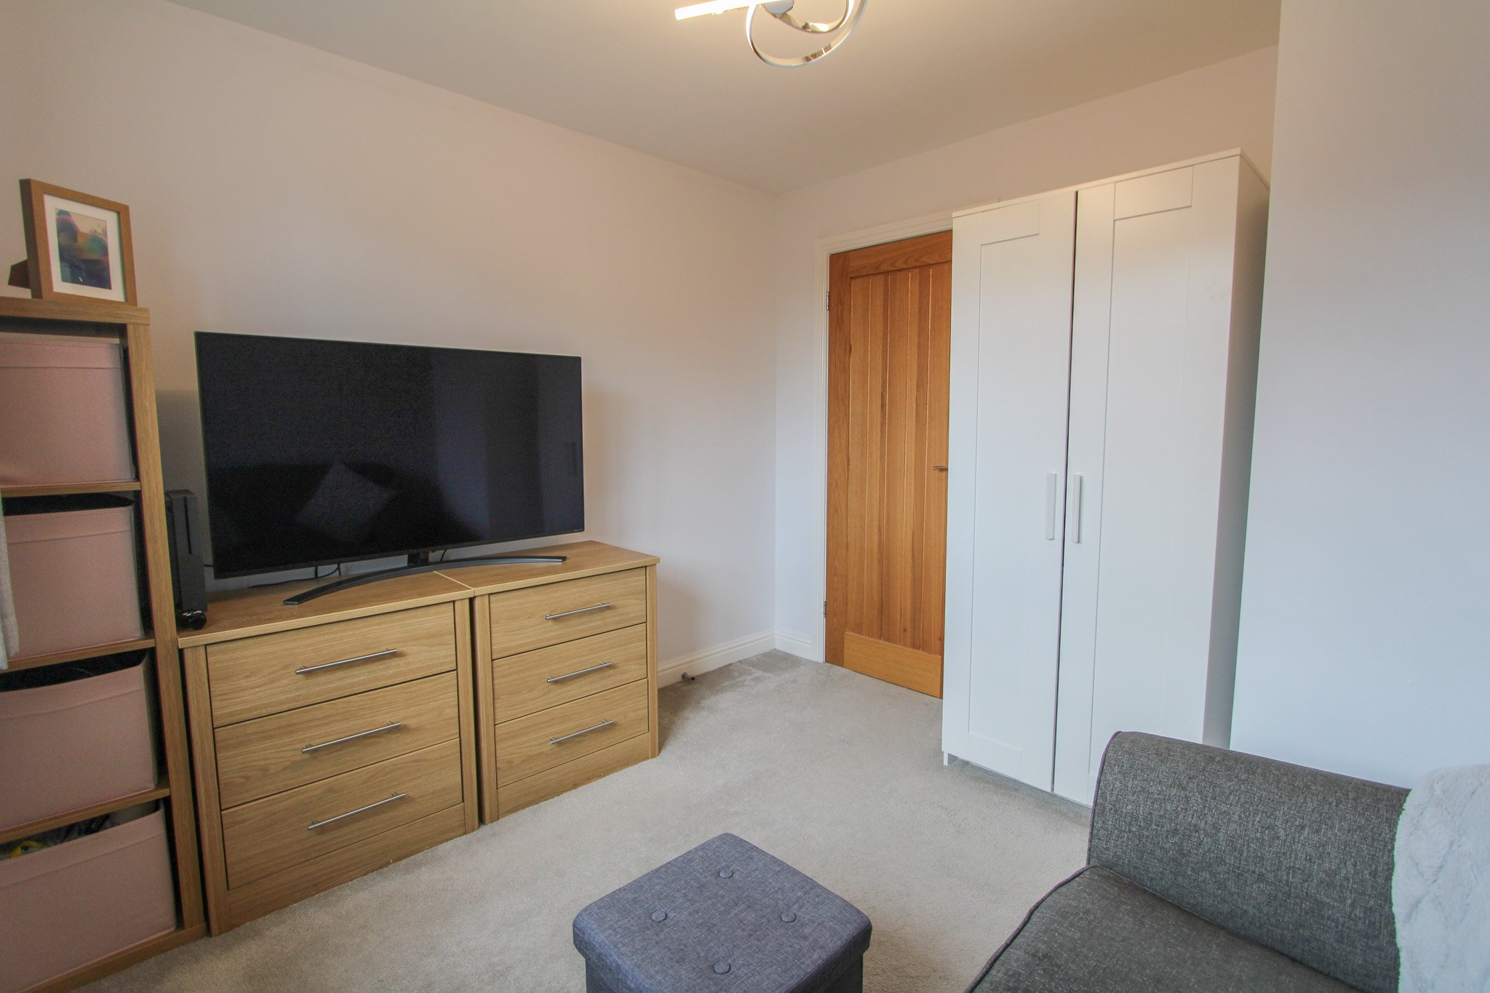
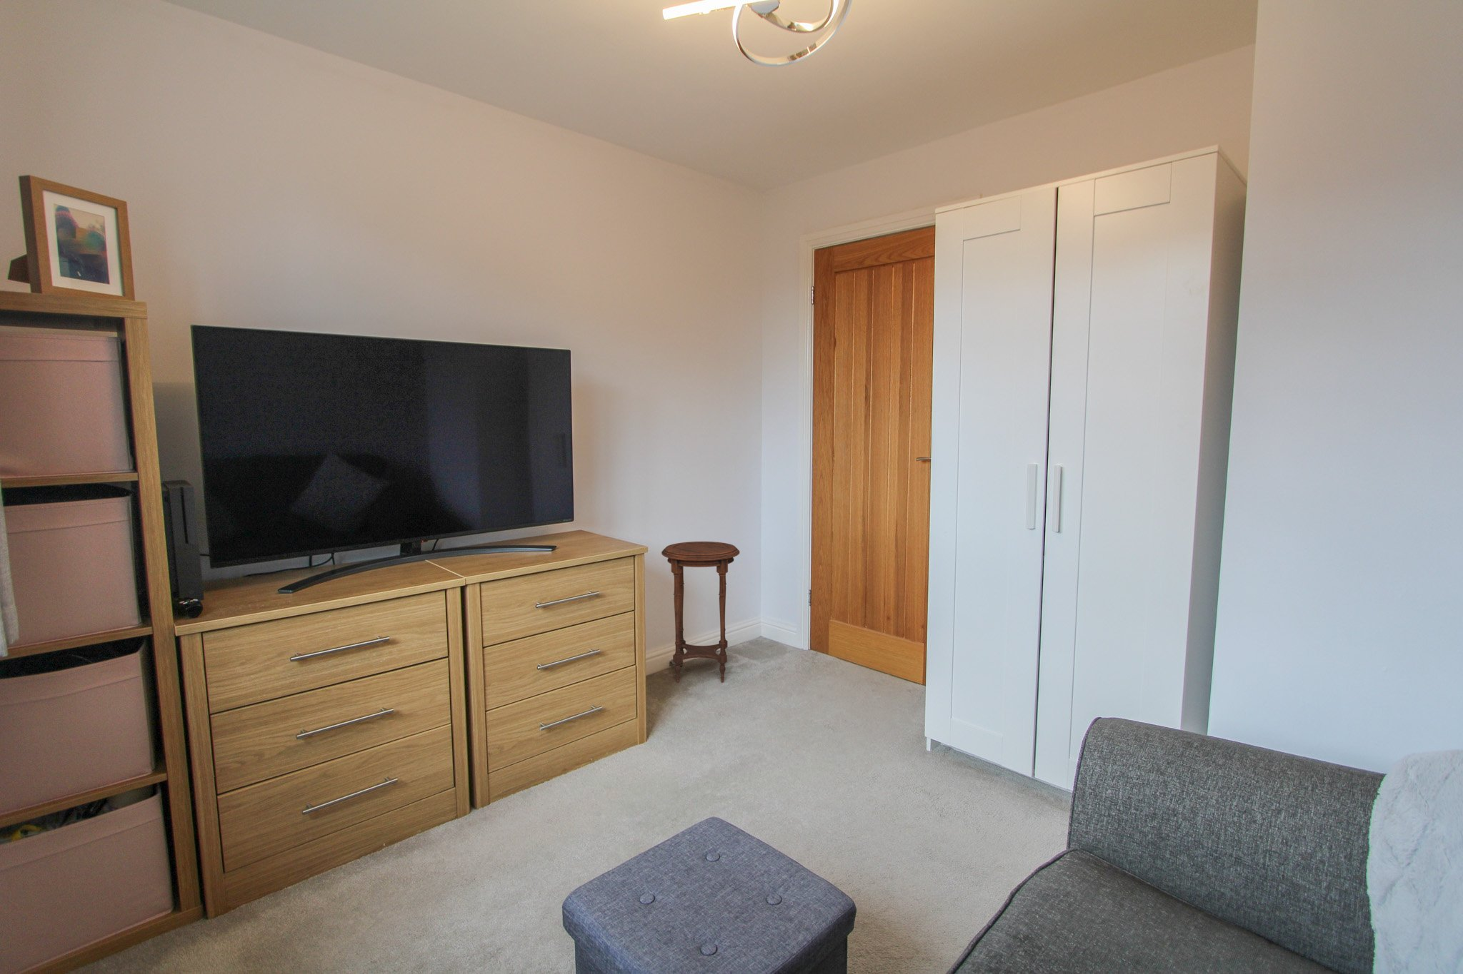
+ side table (682, 611)
